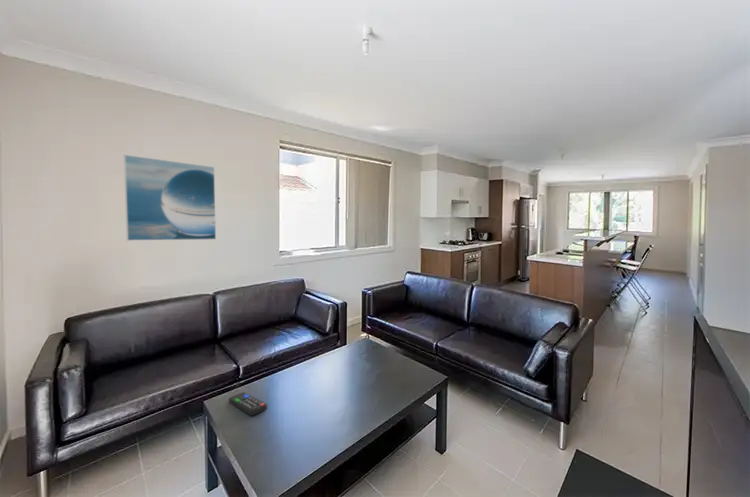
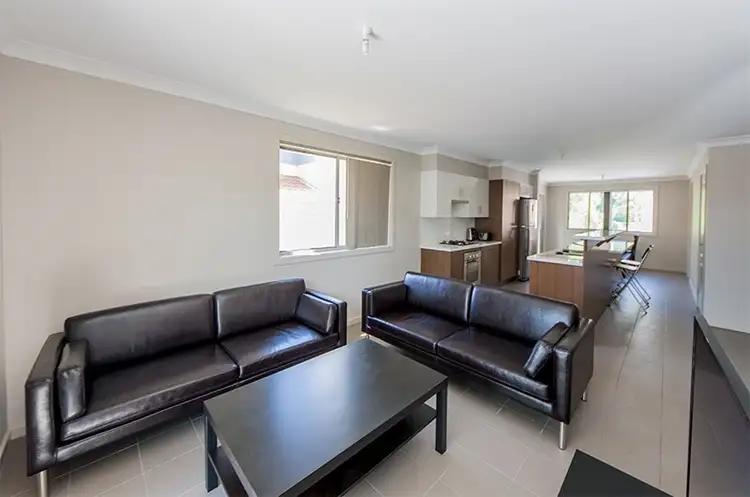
- remote control (247, 402)
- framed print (173, 200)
